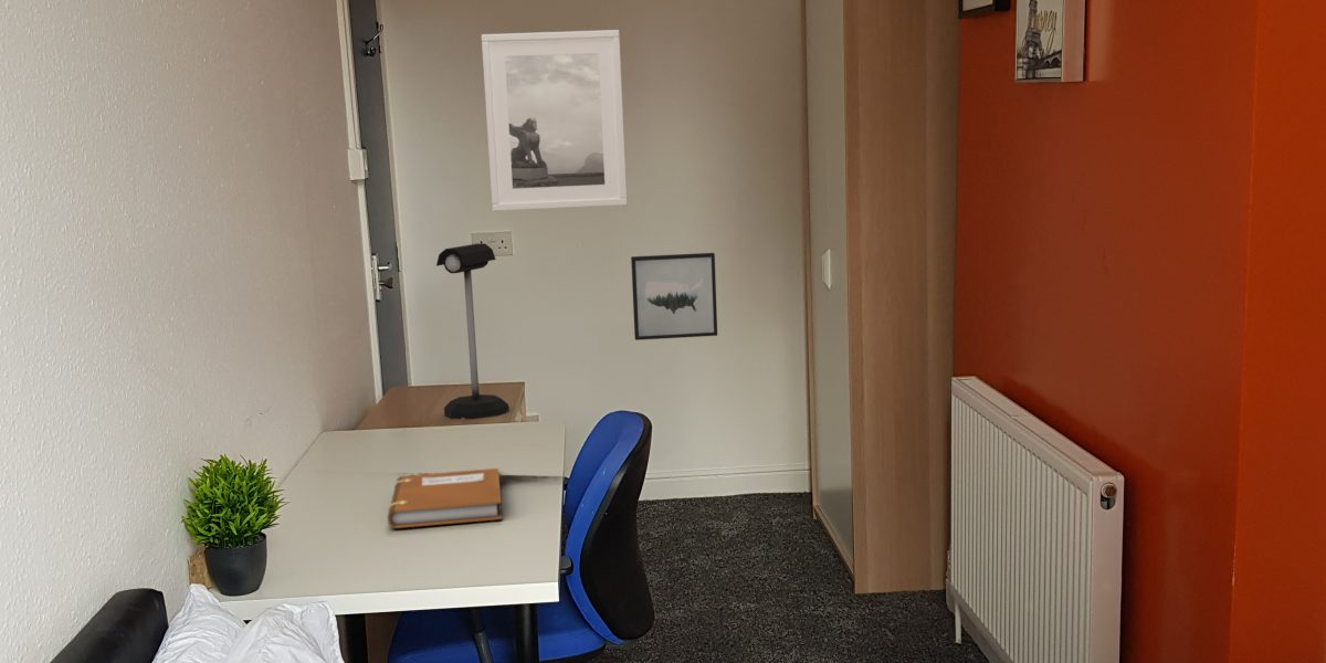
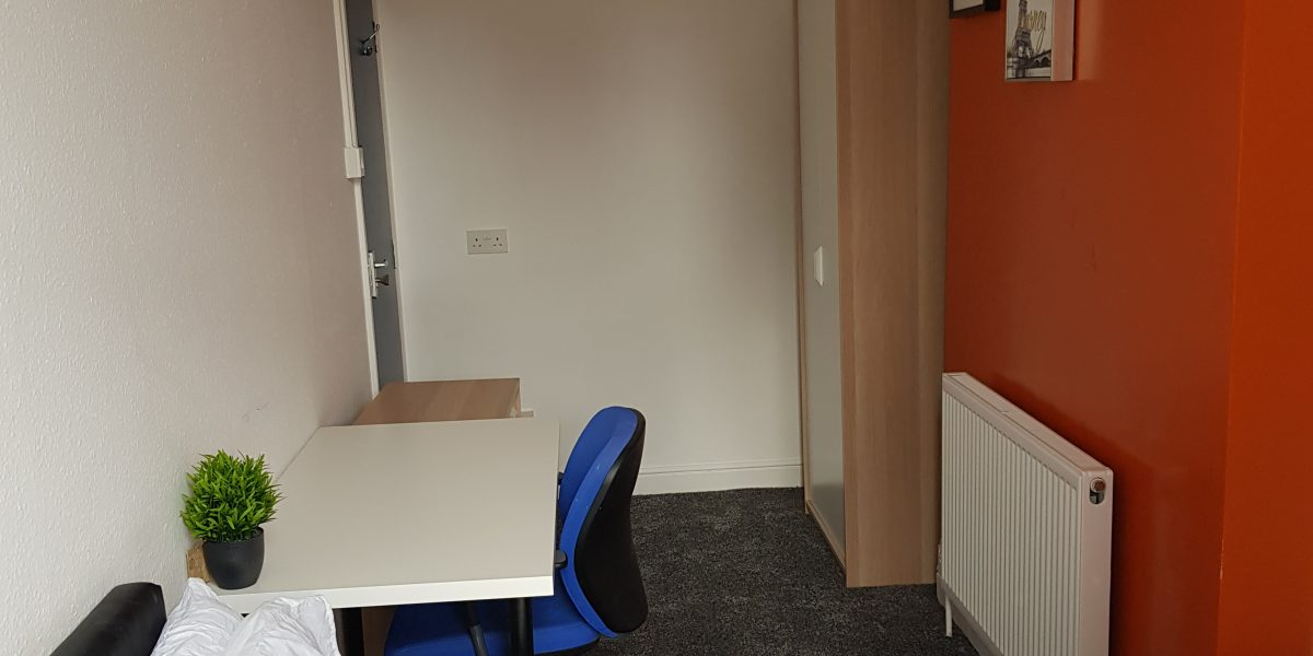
- notebook (445, 495)
- mailbox (471, 329)
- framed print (555, 120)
- wall art (674, 296)
